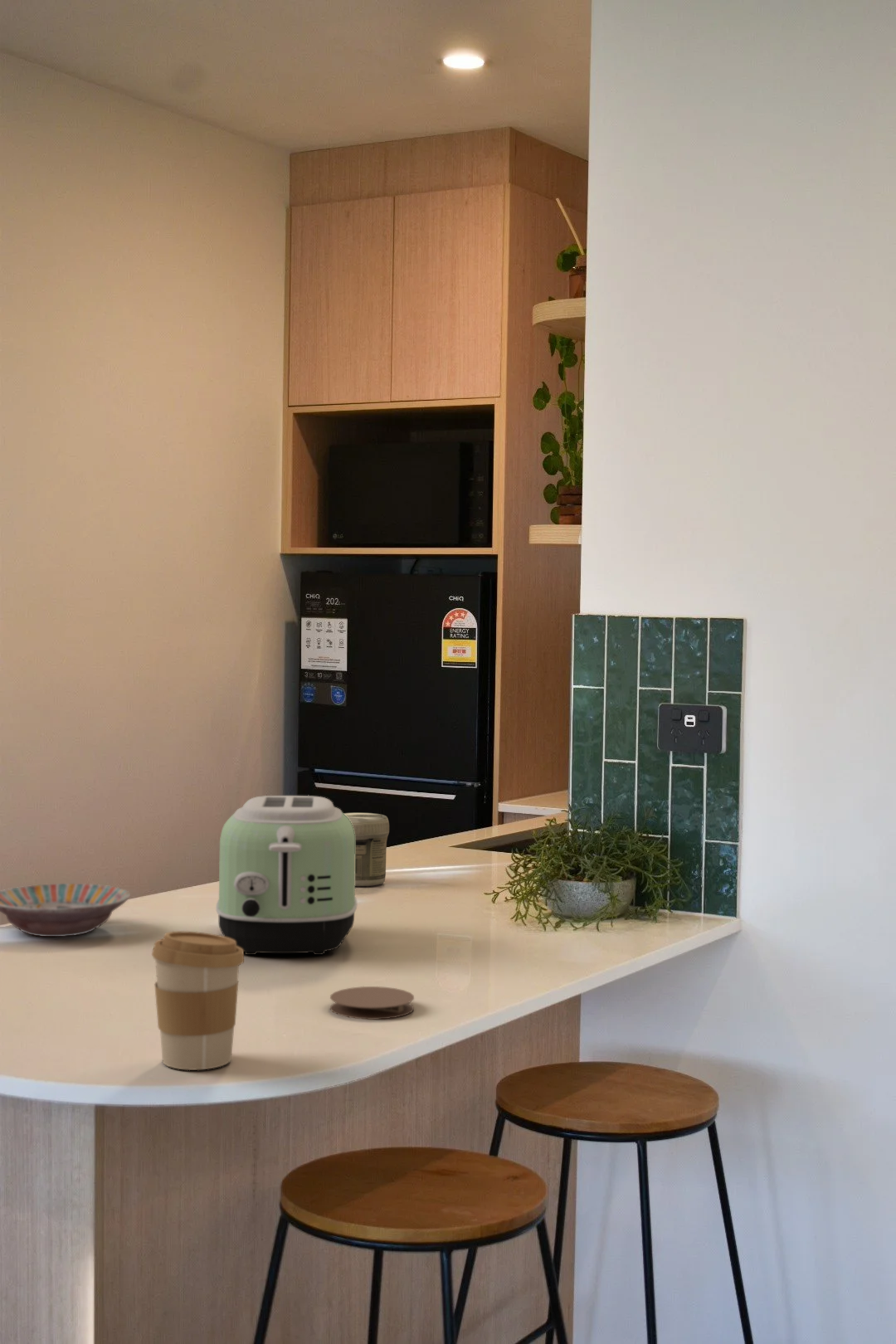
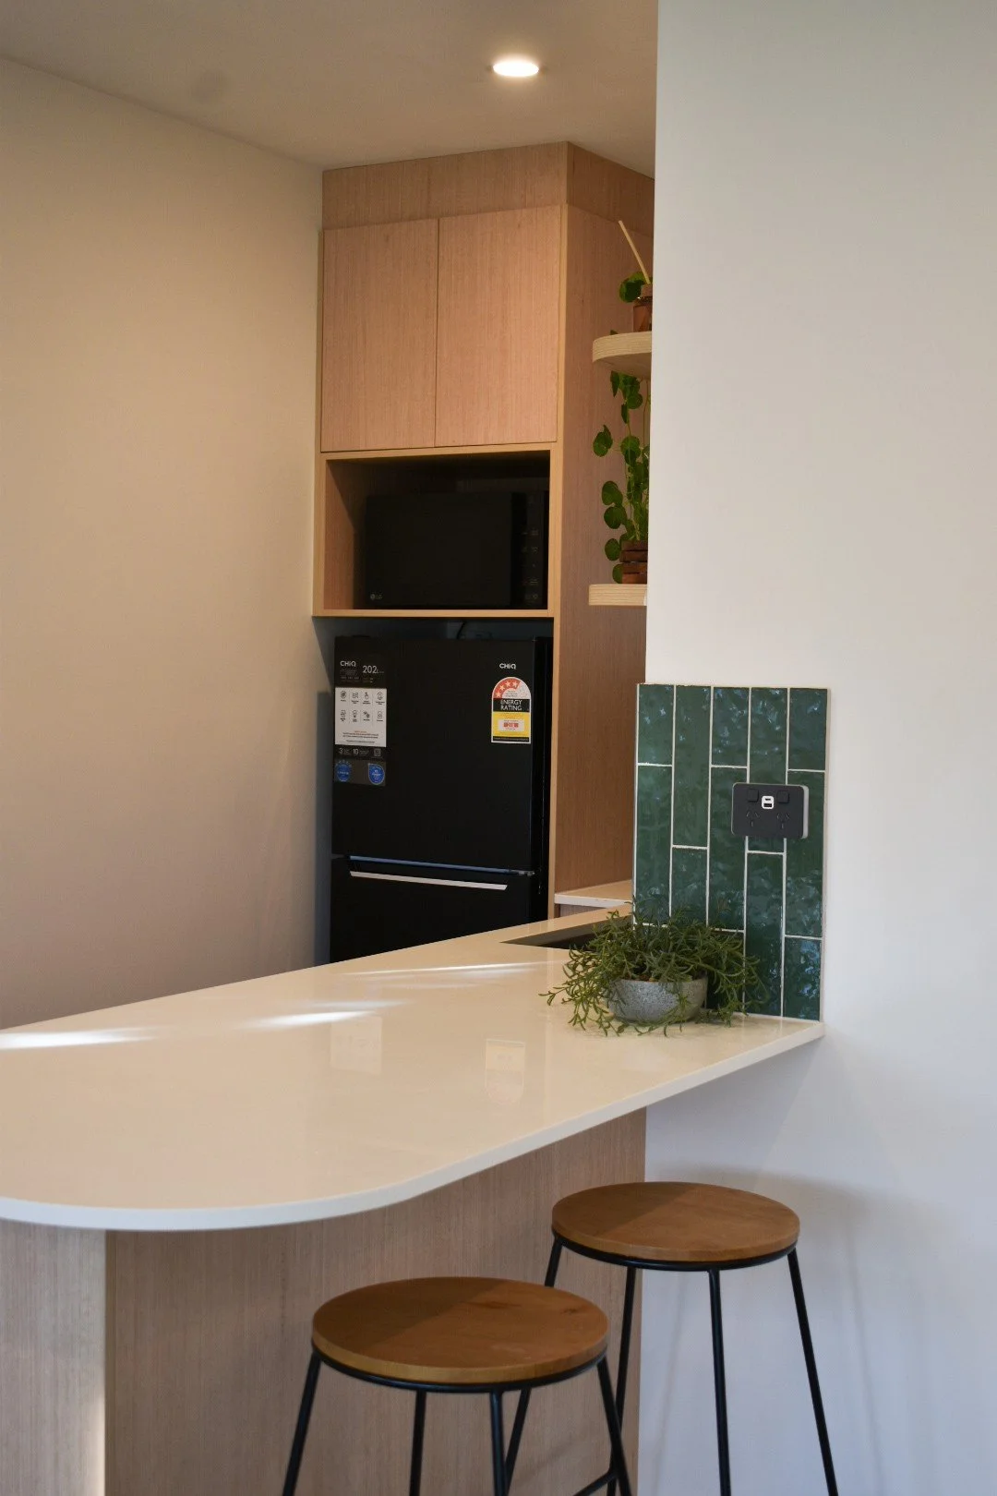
- bowl (59, 913)
- coffee cup (197, 996)
- jar (360, 849)
- toaster (287, 872)
- coaster (372, 1002)
